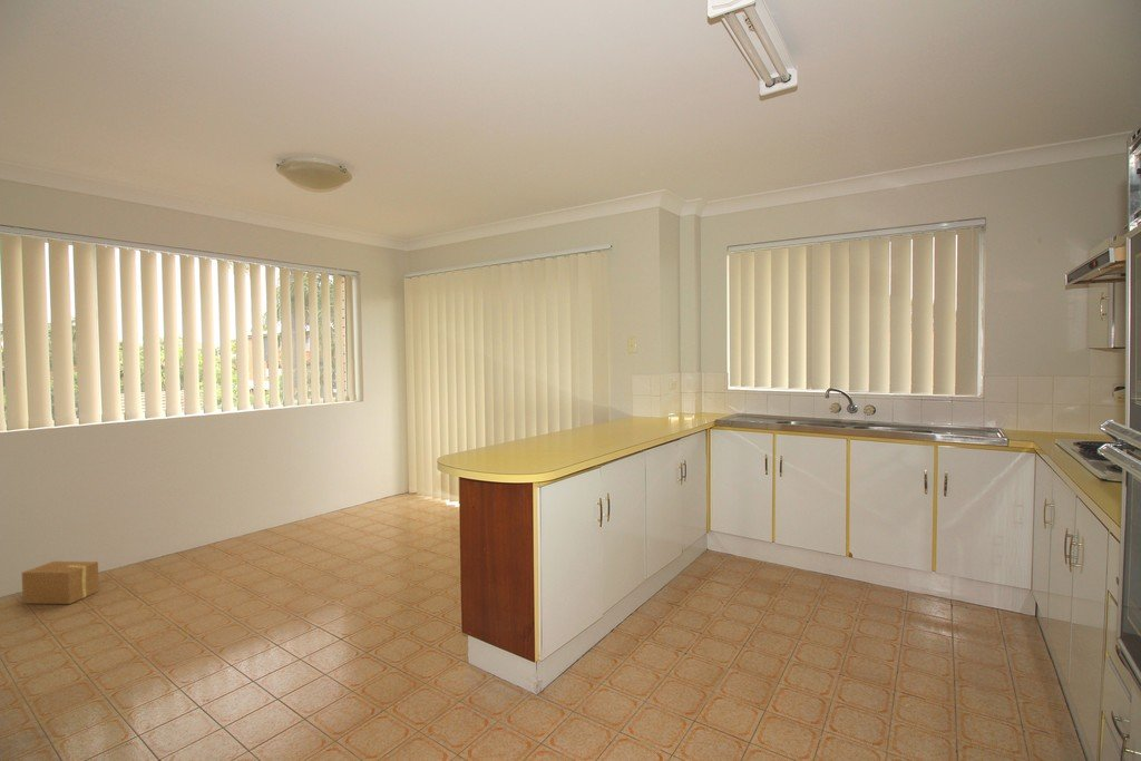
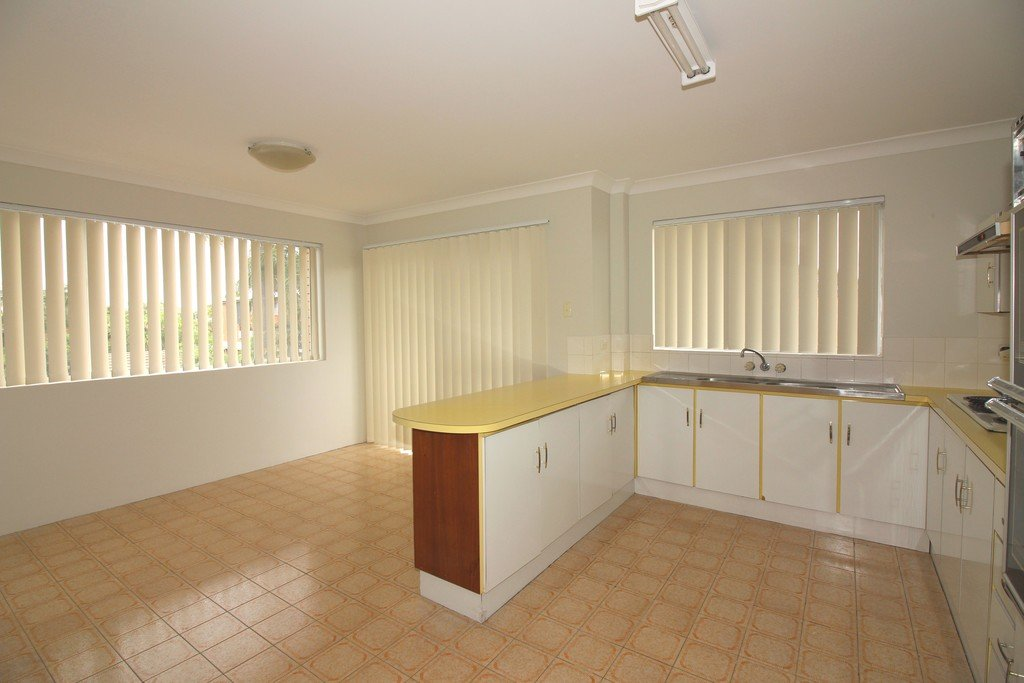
- cardboard box (61, 582)
